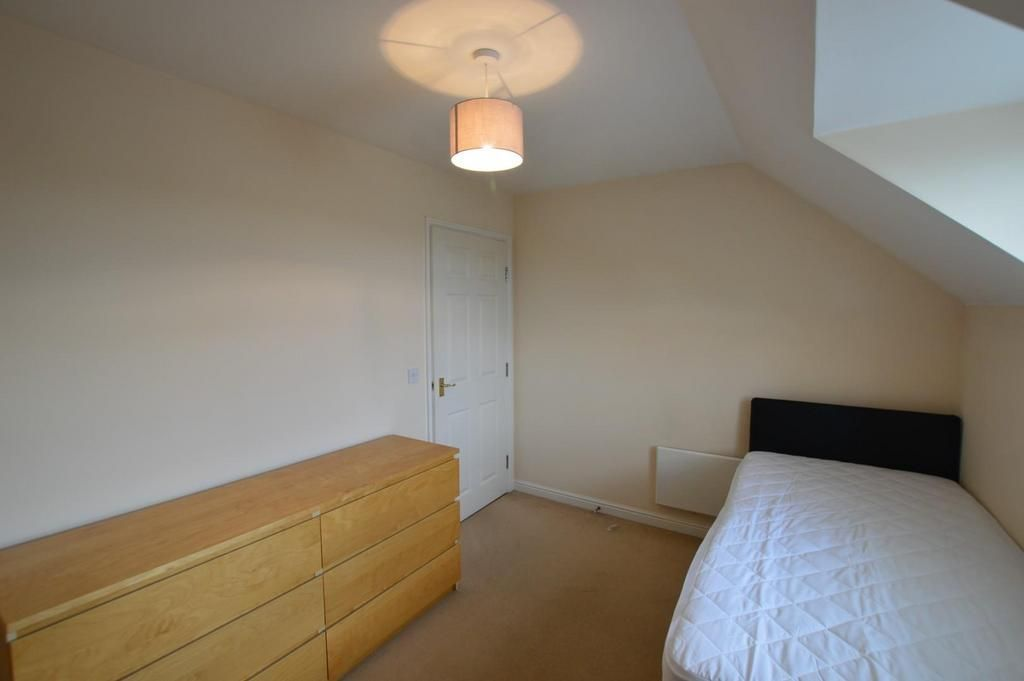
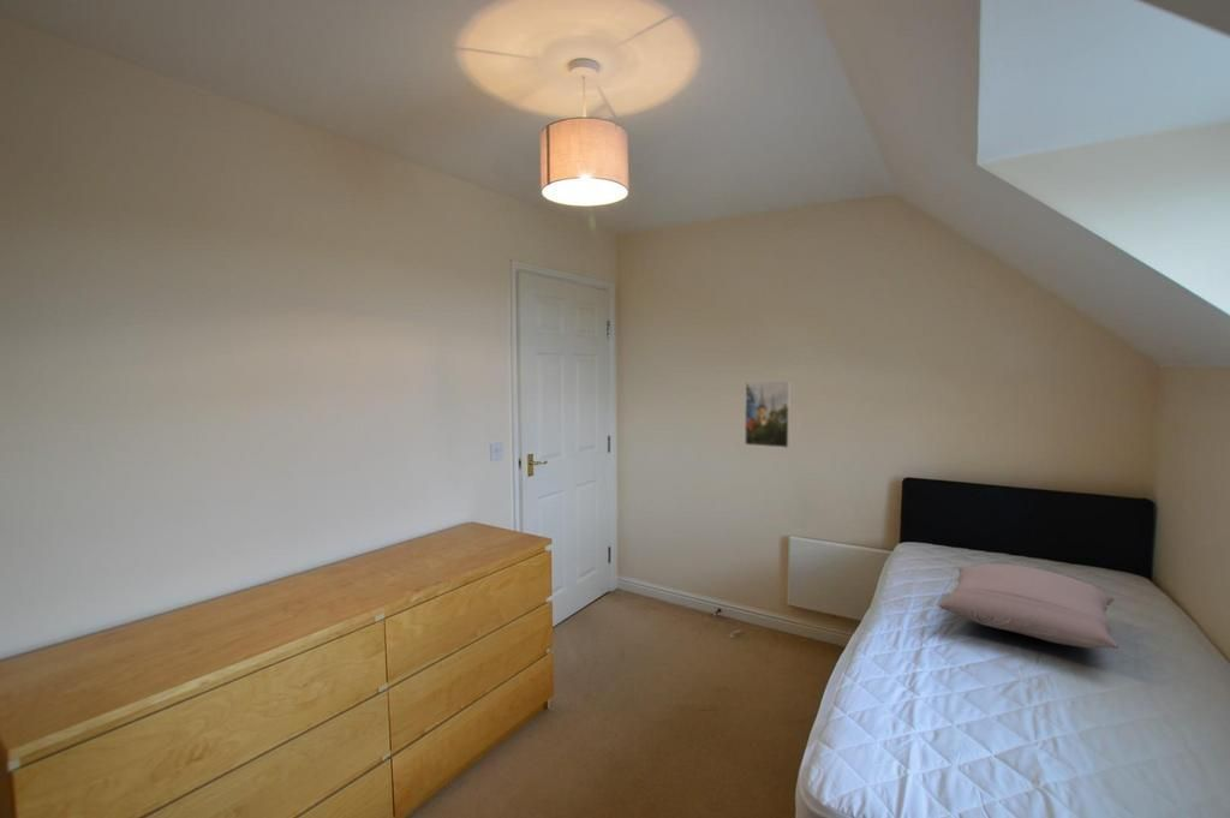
+ pillow (1025, 603)
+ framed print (766, 413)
